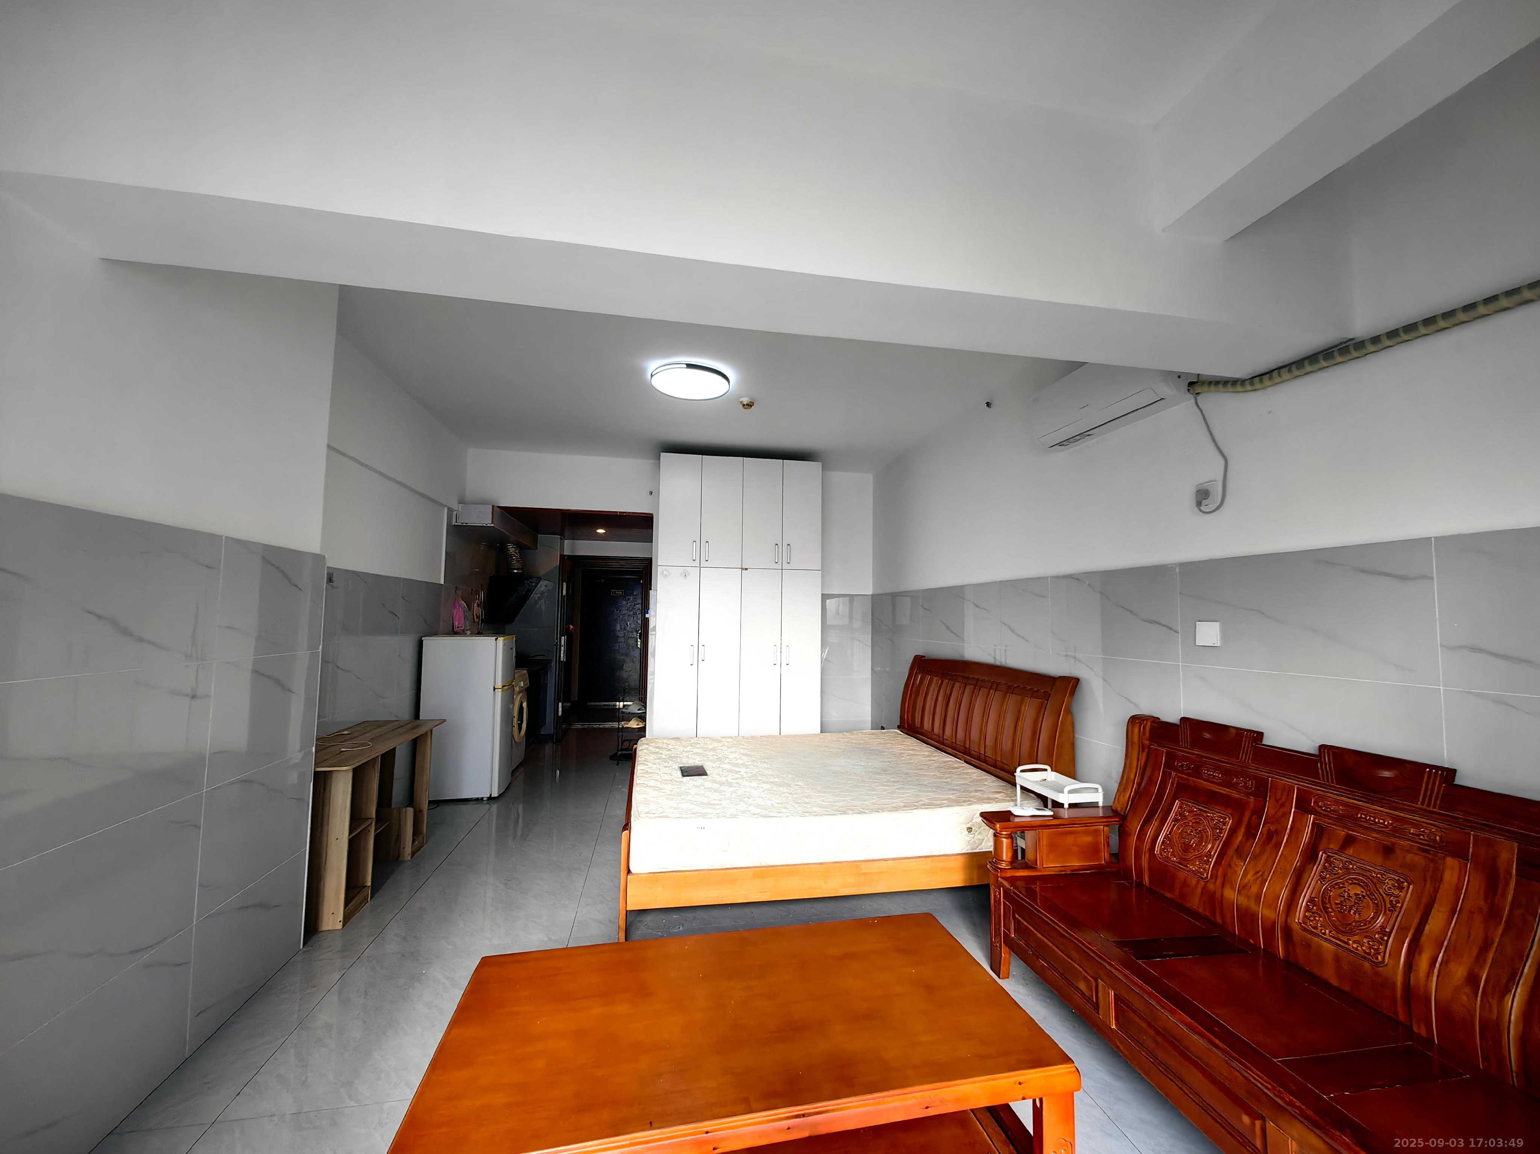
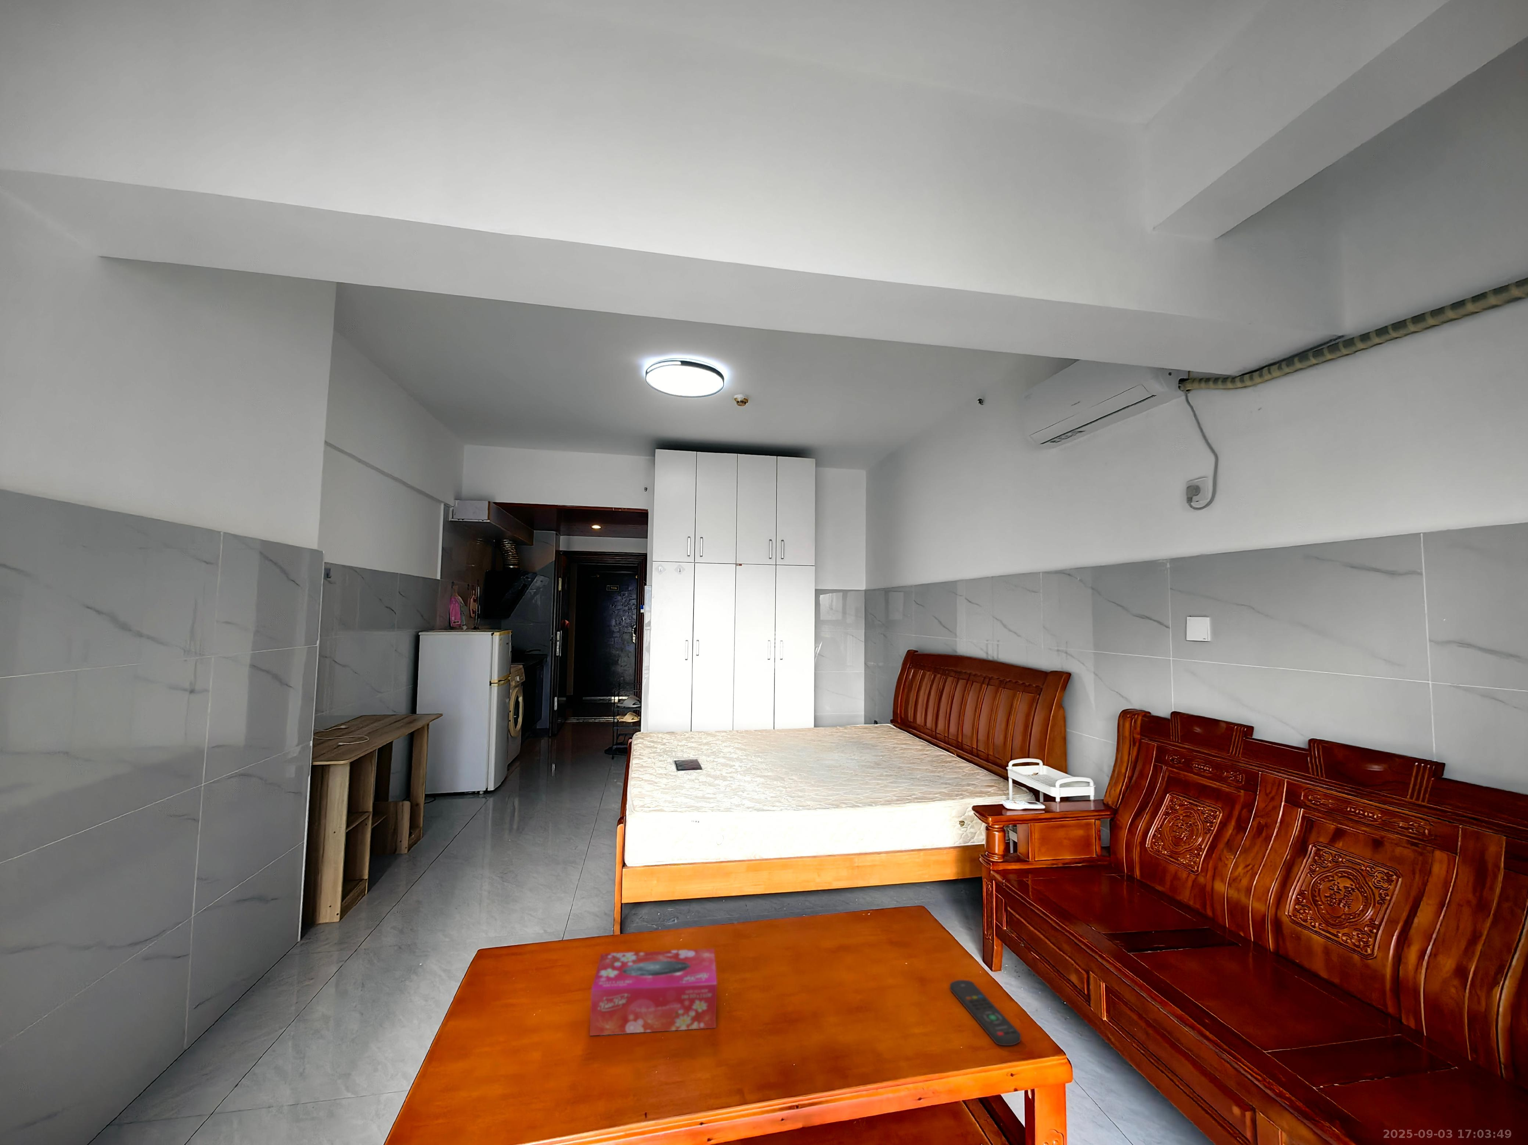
+ tissue box (656, 989)
+ remote control (983, 1010)
